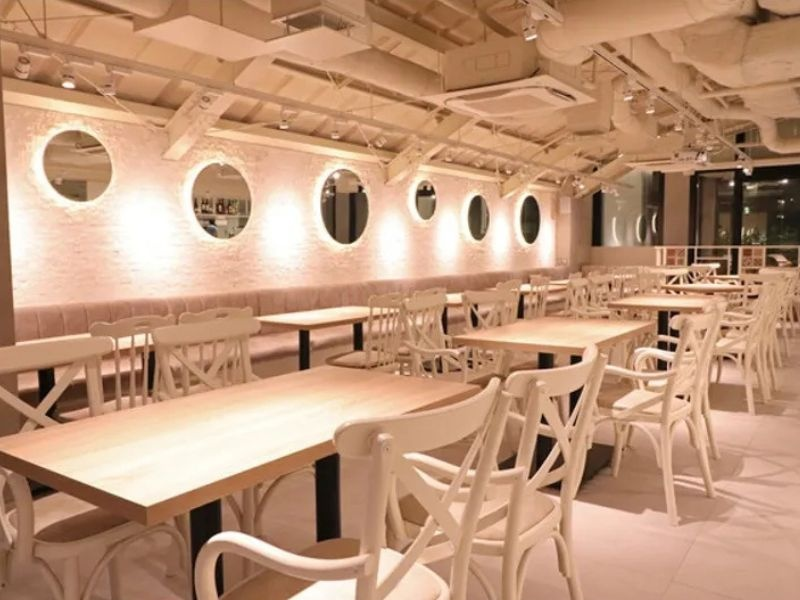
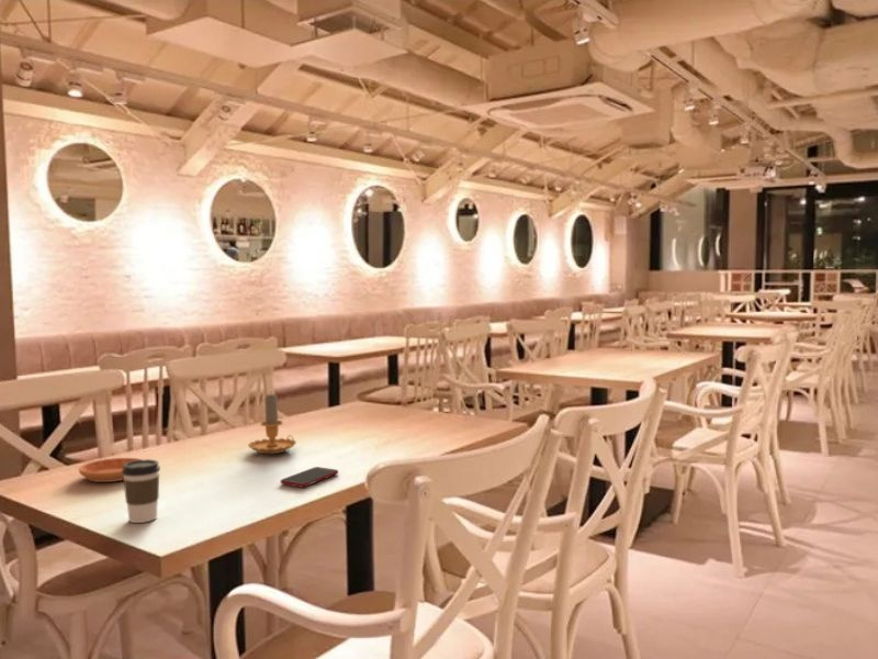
+ saucer (113, 470)
+ cell phone (309, 477)
+ coffee cup (142, 491)
+ candle (274, 422)
